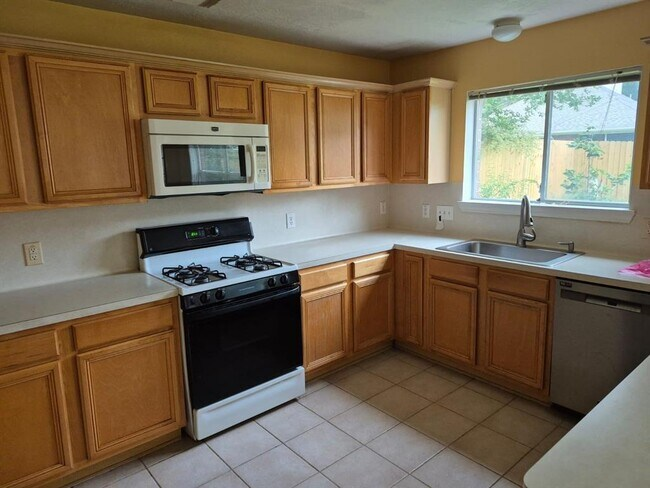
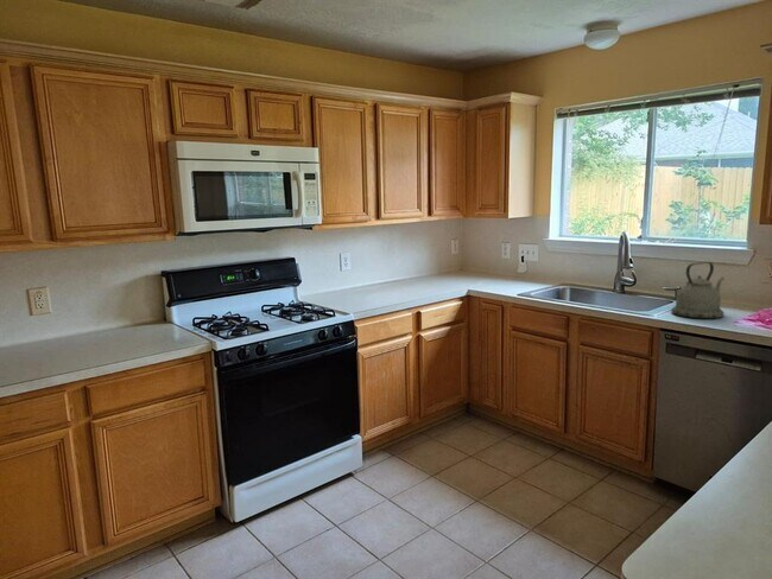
+ kettle (698, 287)
